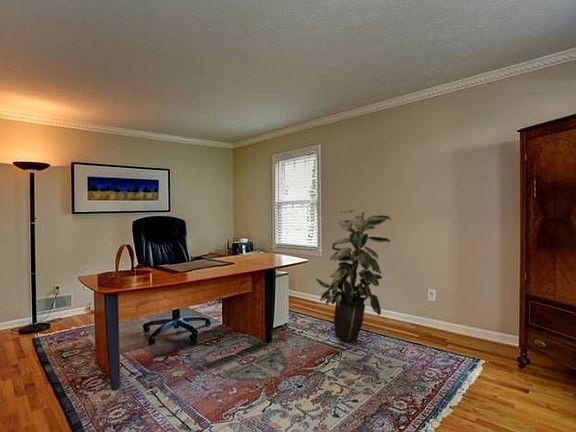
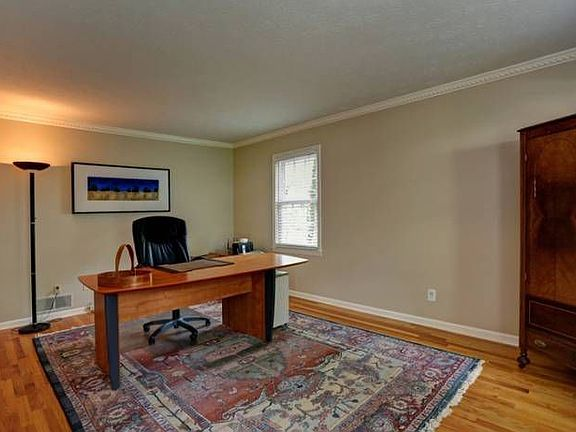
- indoor plant (353, 274)
